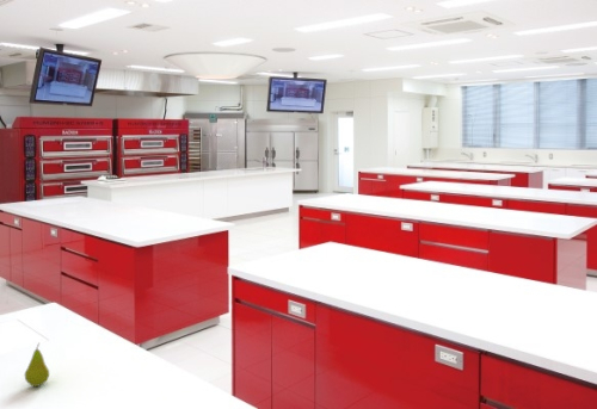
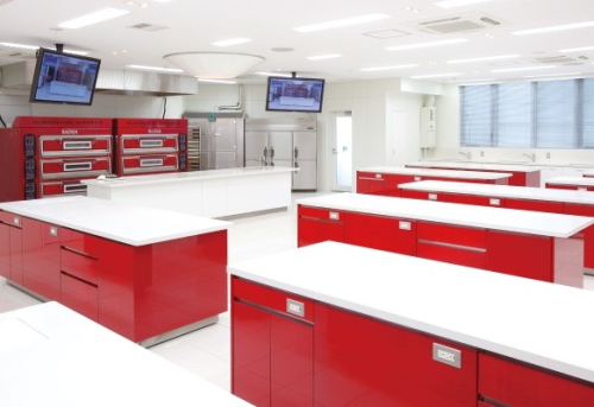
- fruit (36, 364)
